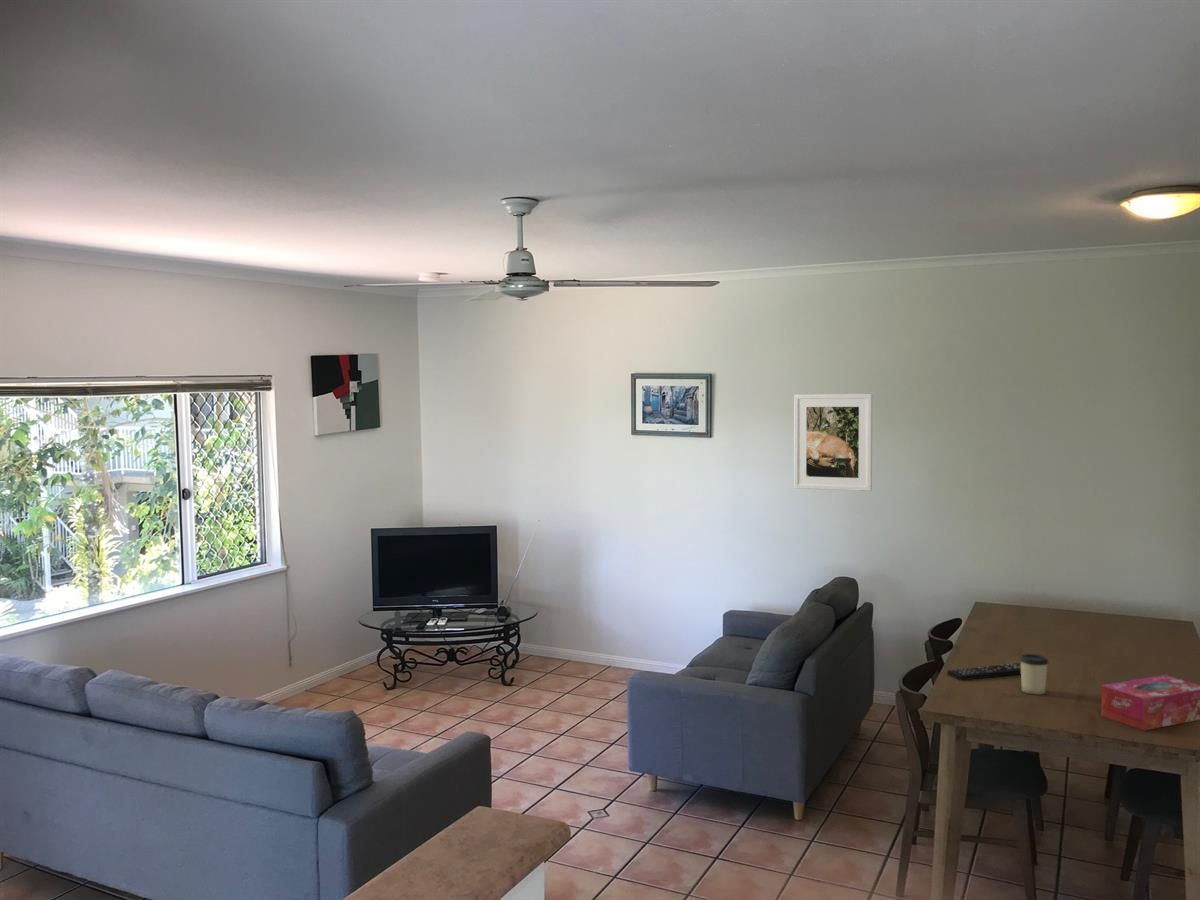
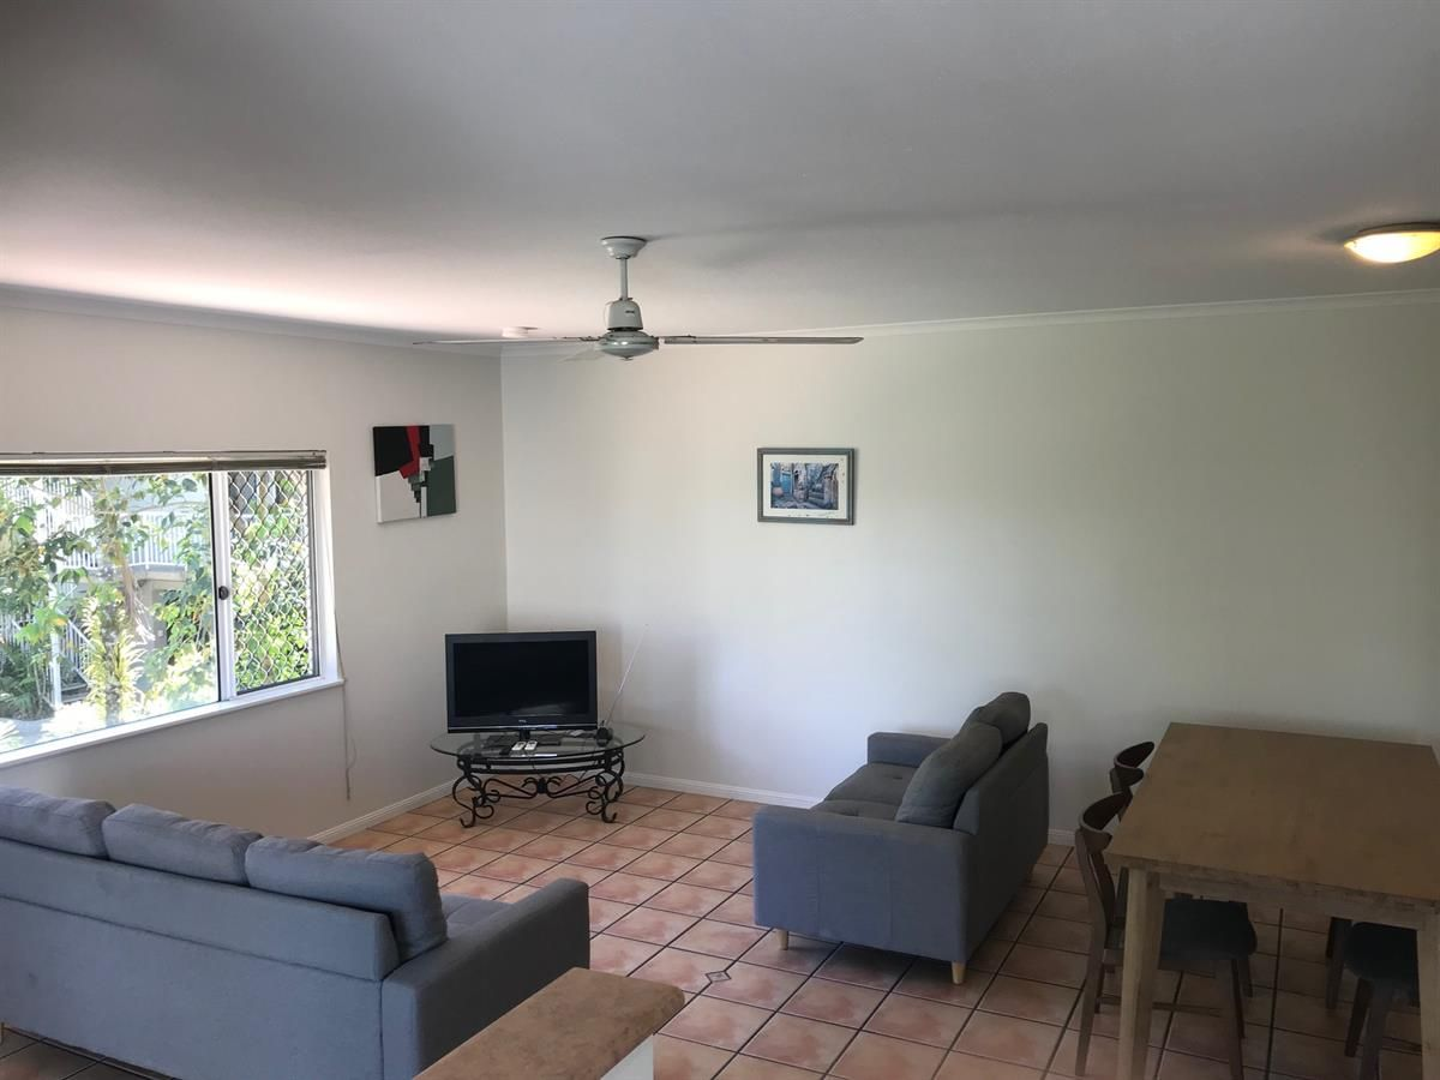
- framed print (832, 442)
- remote control (990, 670)
- cup (1033, 674)
- tissue box (1154, 701)
